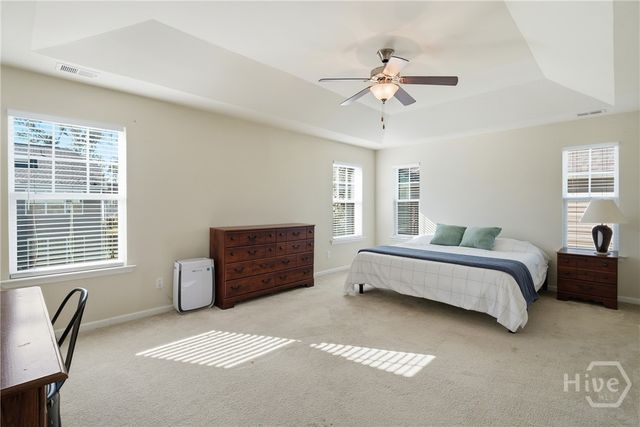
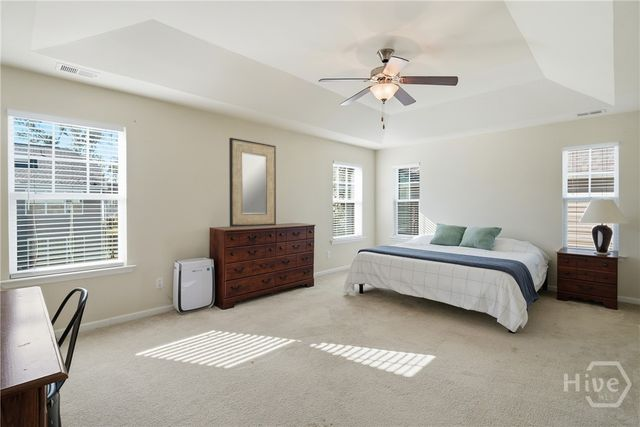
+ home mirror (253, 184)
